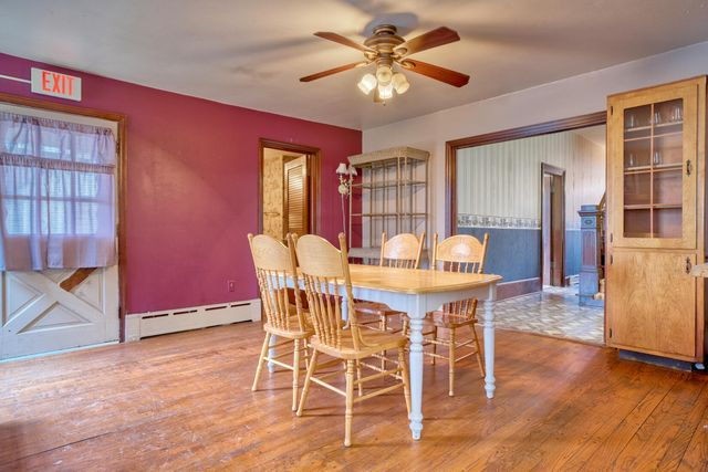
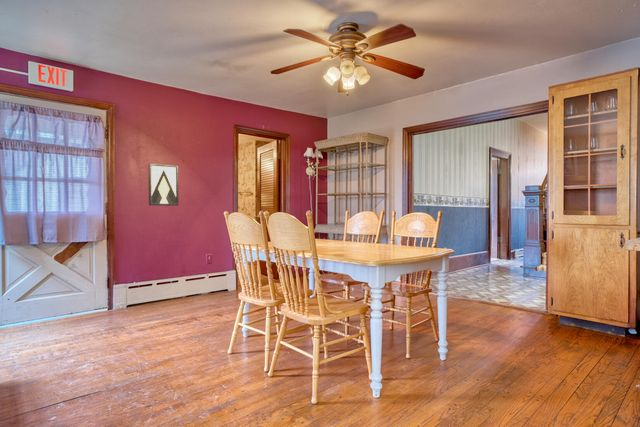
+ wall art (163, 185)
